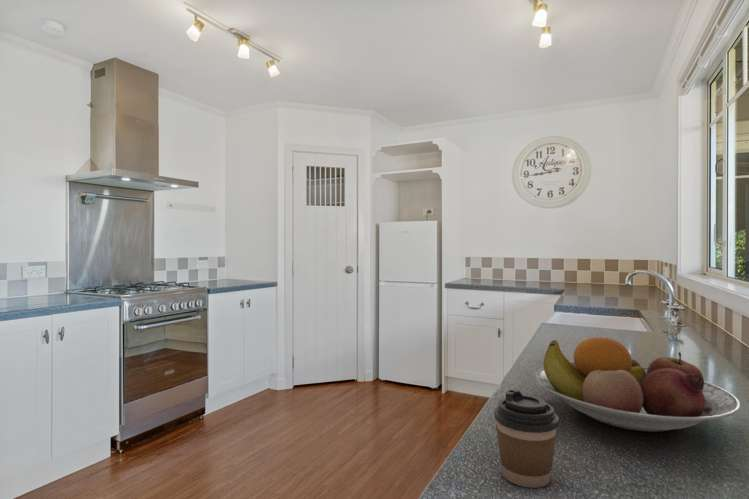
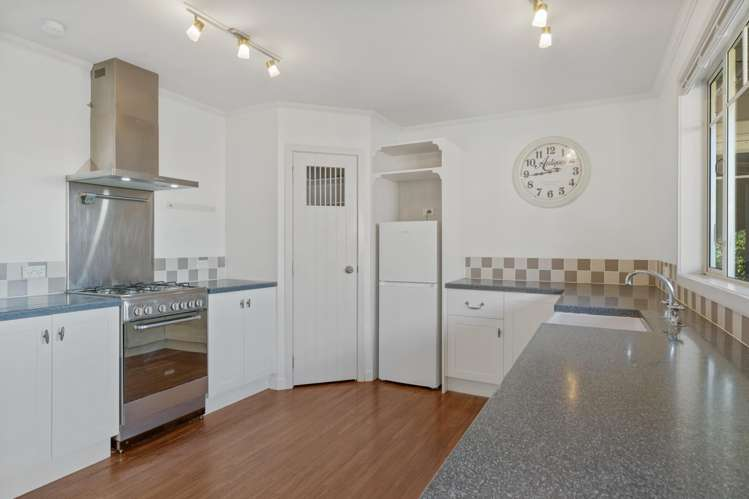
- coffee cup (525, 435)
- fruit bowl (627, 377)
